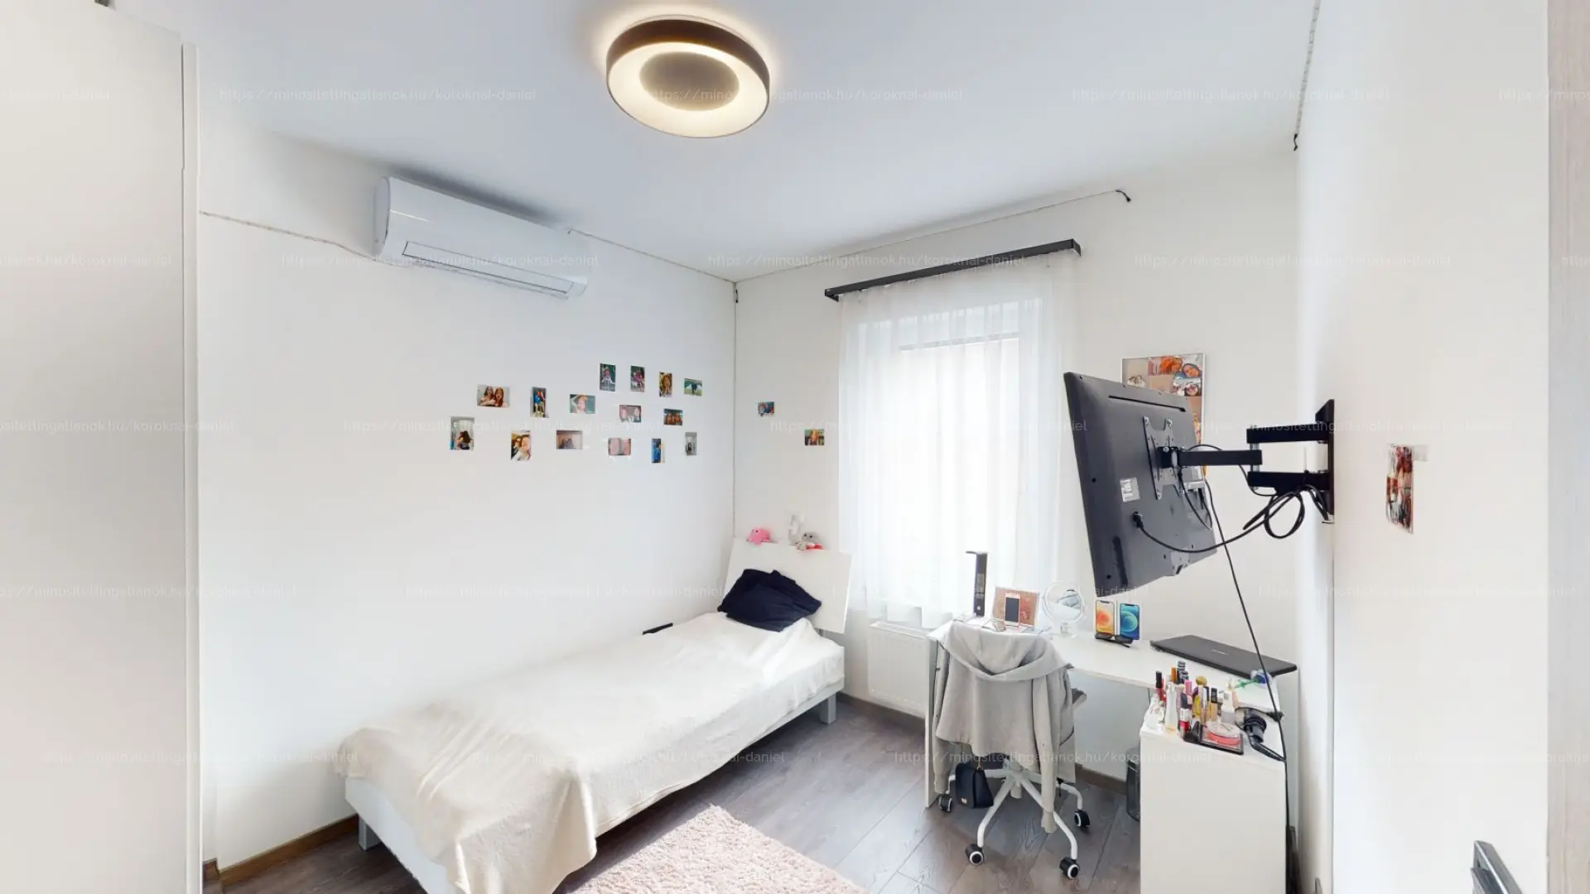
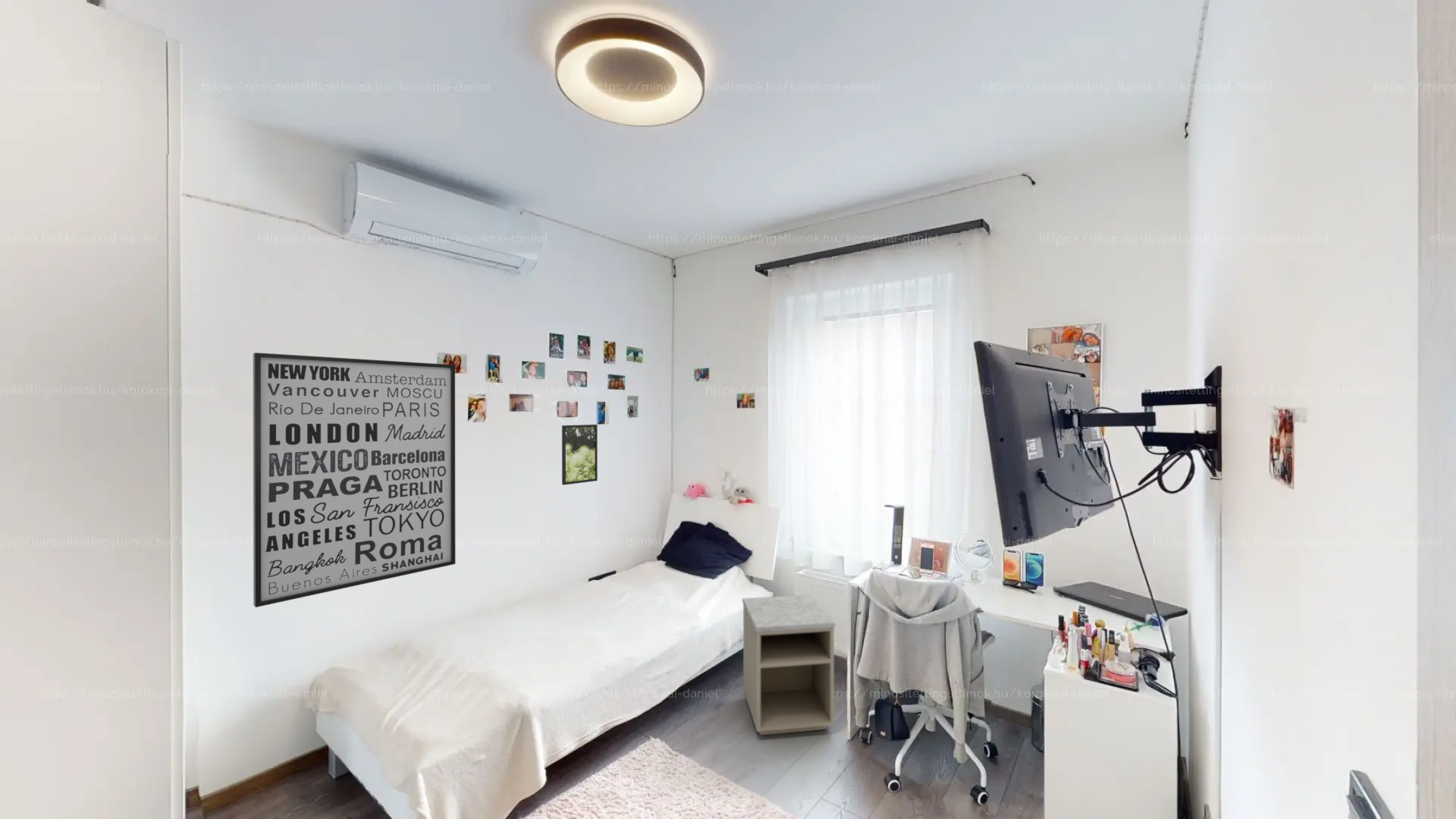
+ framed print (580, 453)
+ wall art (366, 471)
+ nightstand (786, 662)
